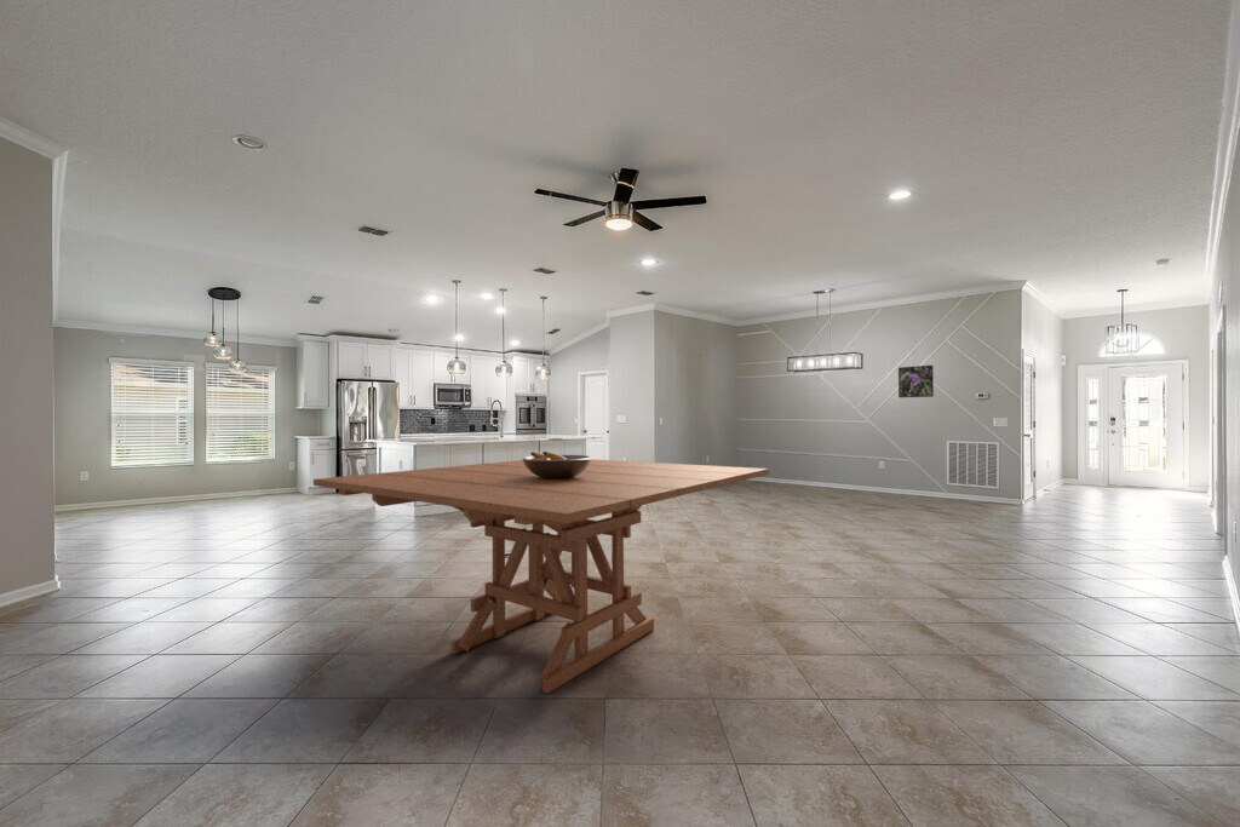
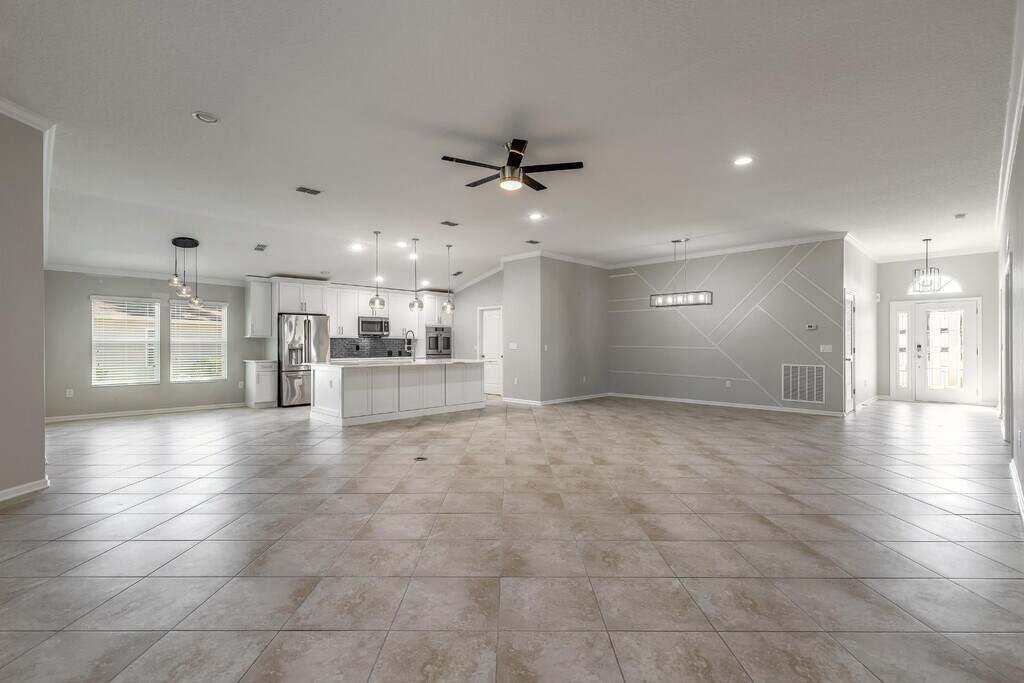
- dining table (557, 556)
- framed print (915, 381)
- fruit bowl (557, 464)
